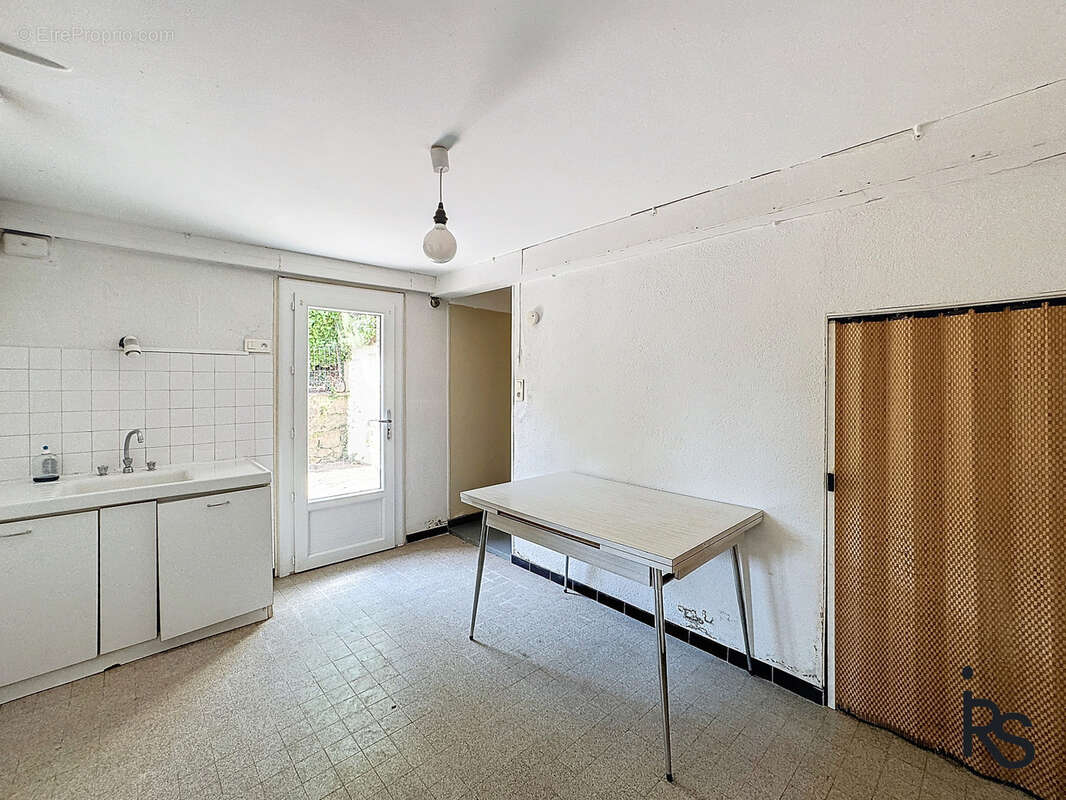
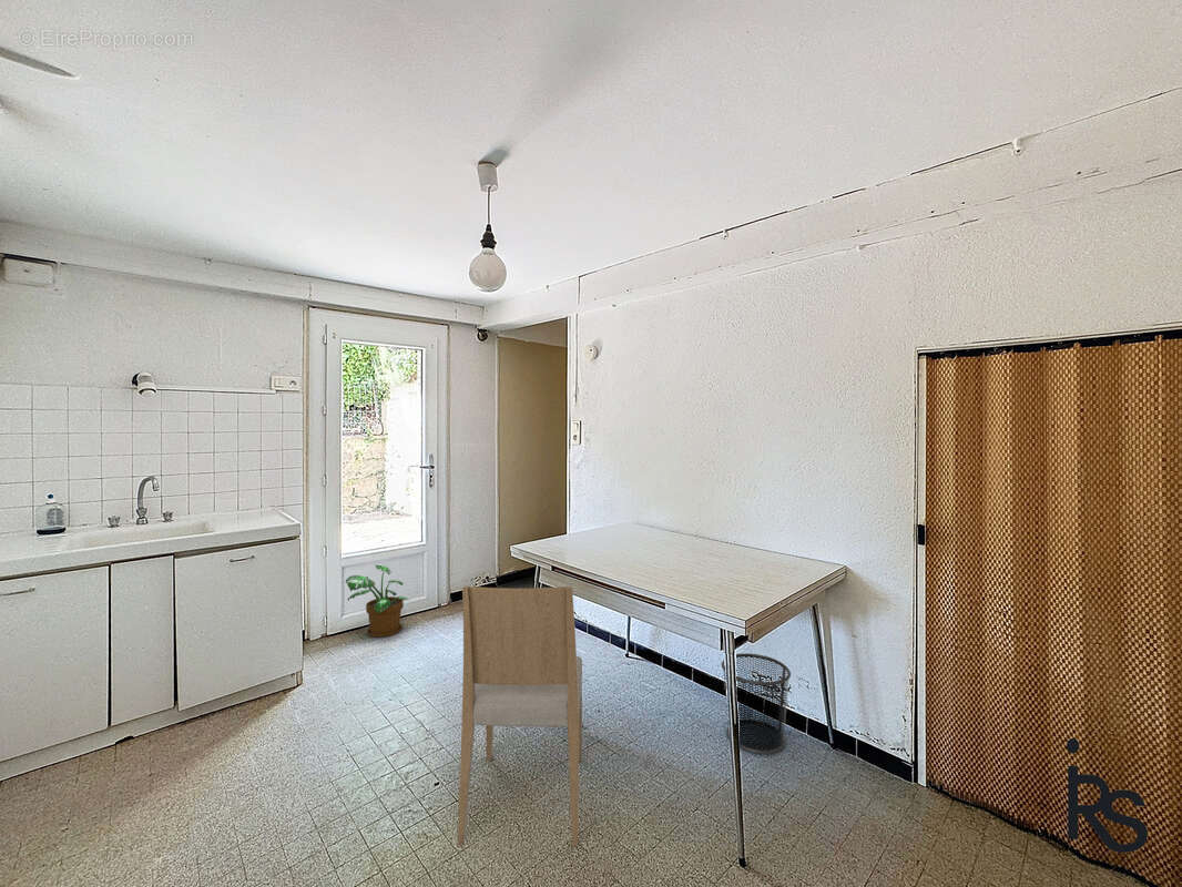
+ potted plant (373, 600)
+ waste bin (755, 701)
+ dining chair (527, 682)
